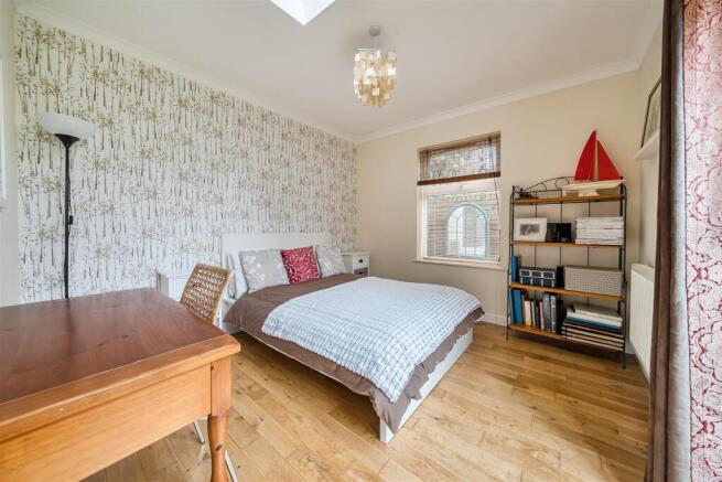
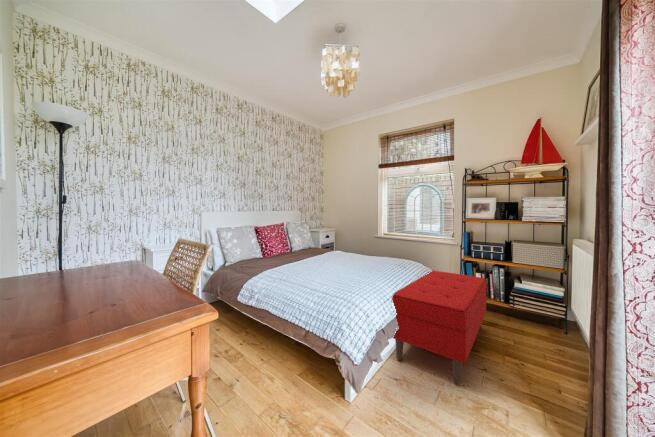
+ bench (444, 313)
